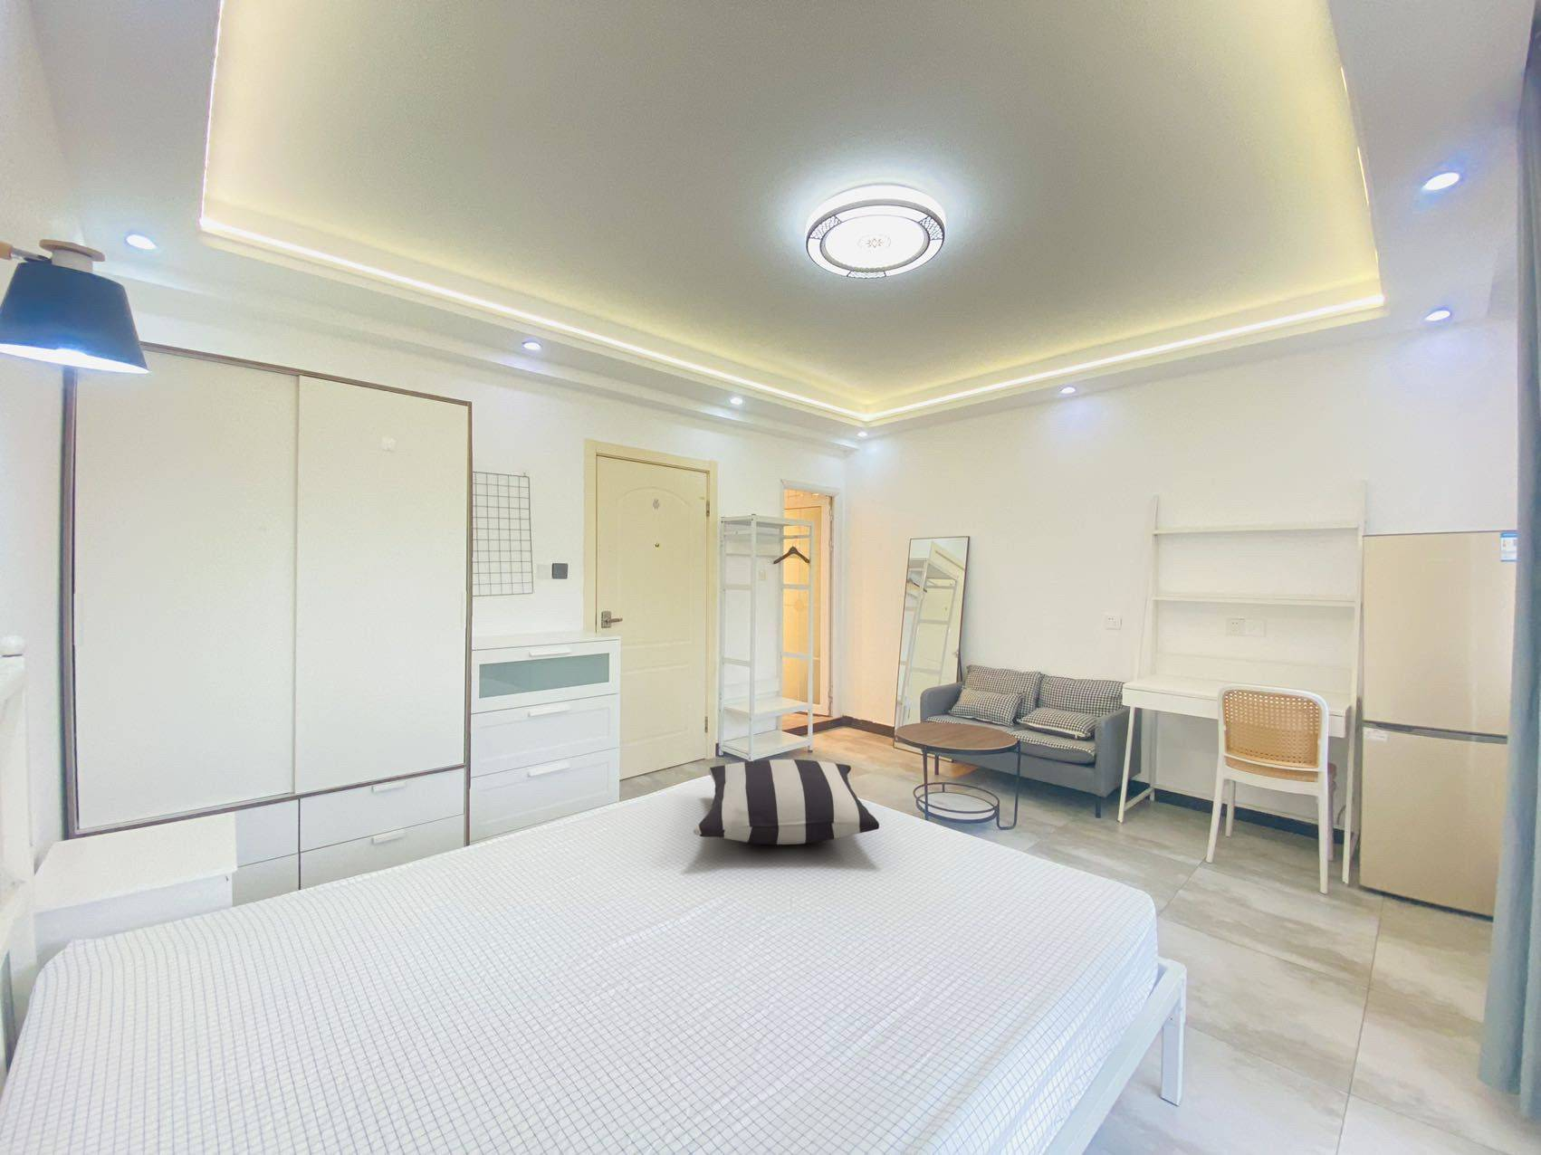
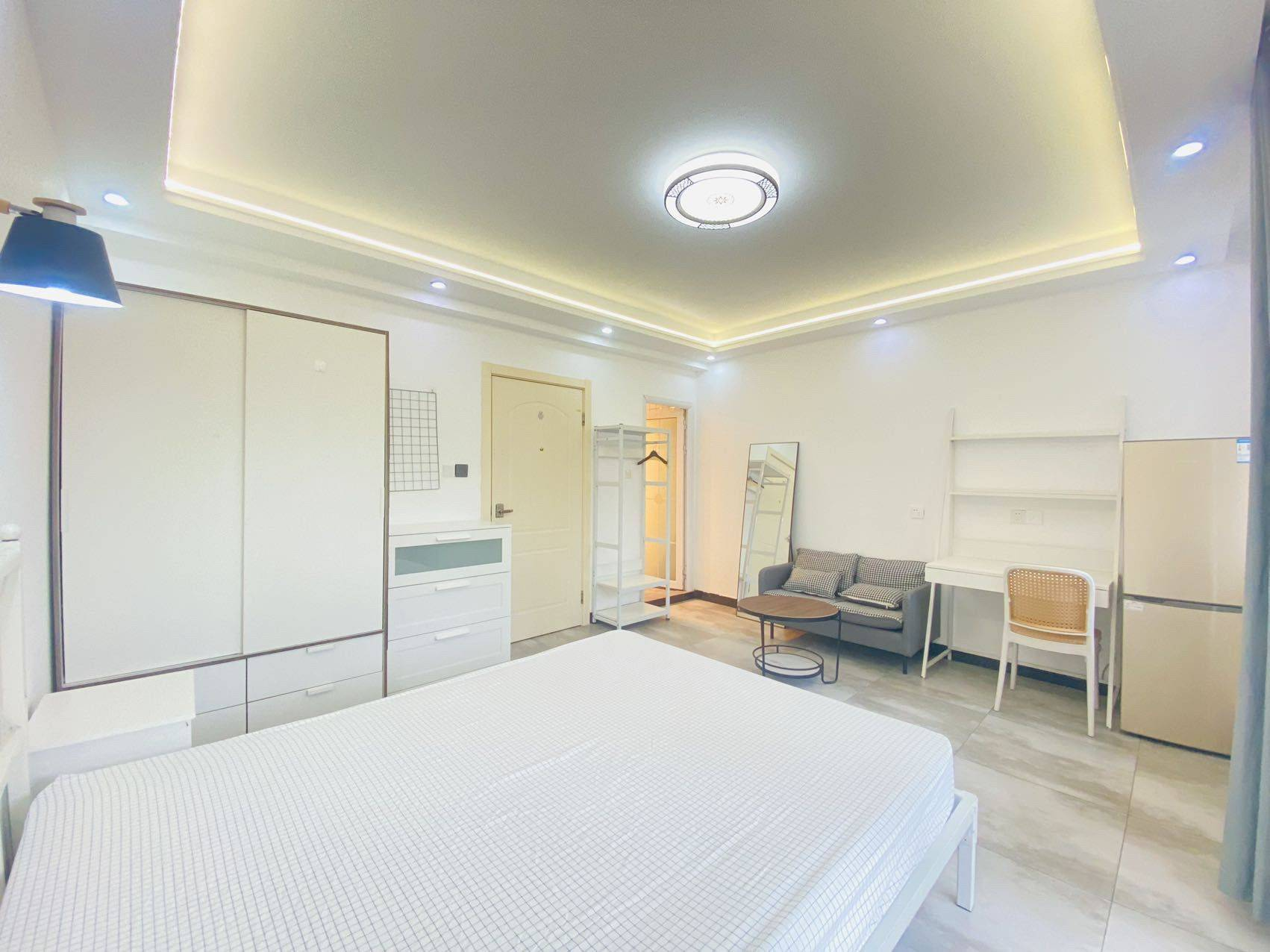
- pillow (783, 797)
